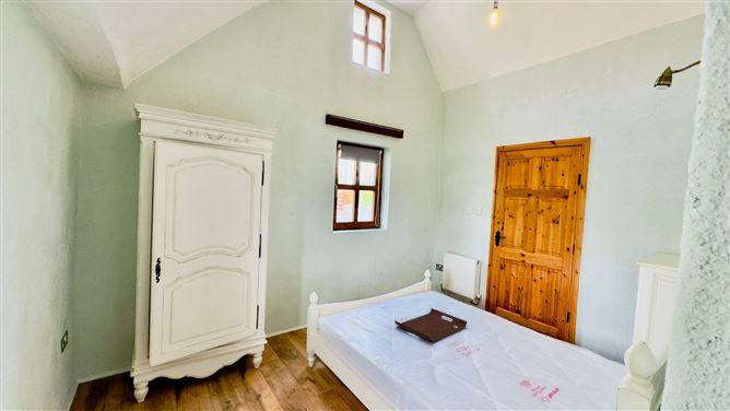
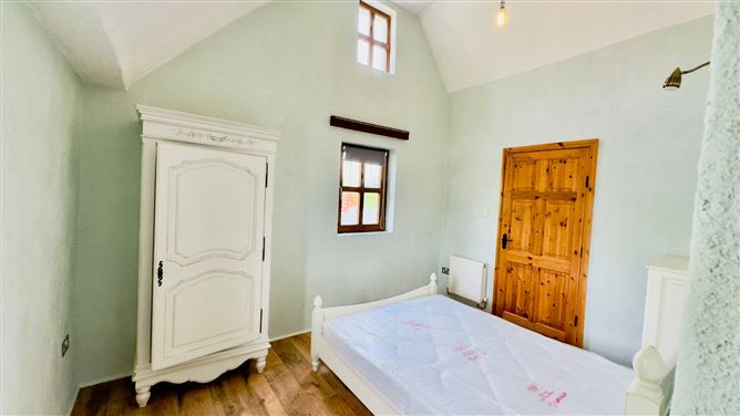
- serving tray (431, 324)
